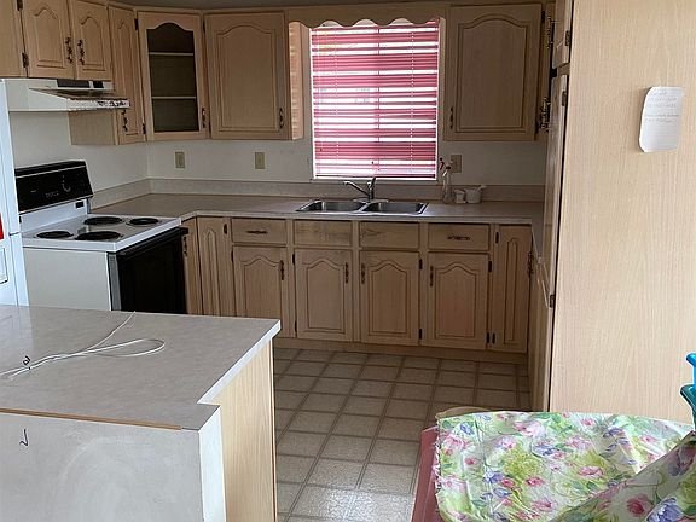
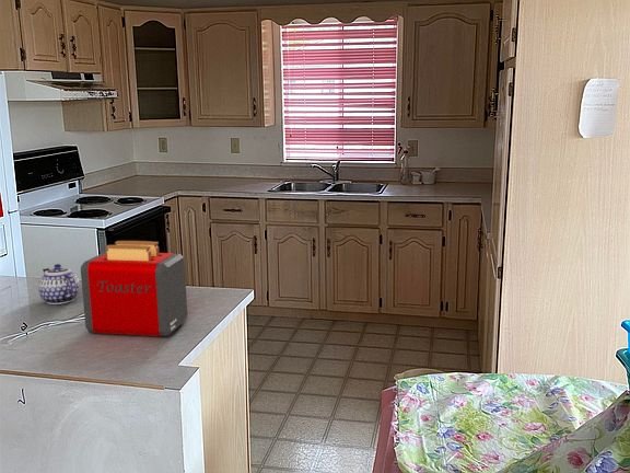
+ teapot (58, 282)
+ toaster (133, 286)
